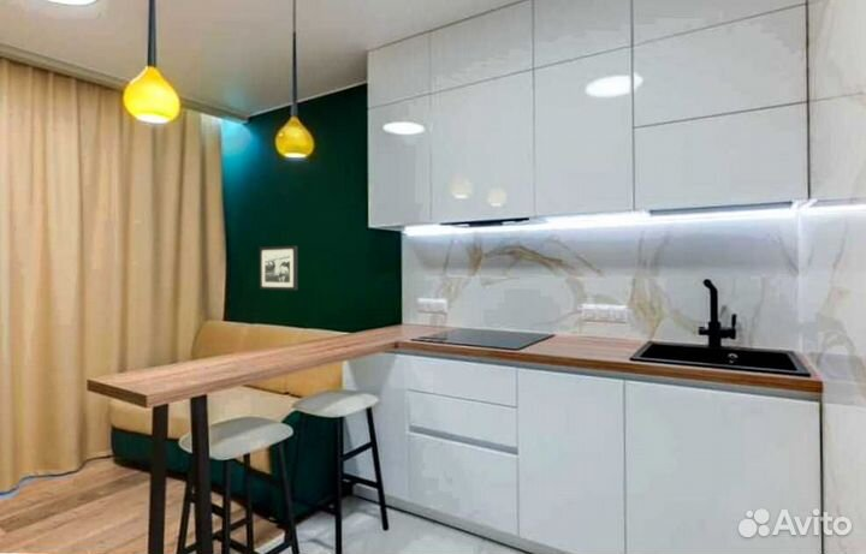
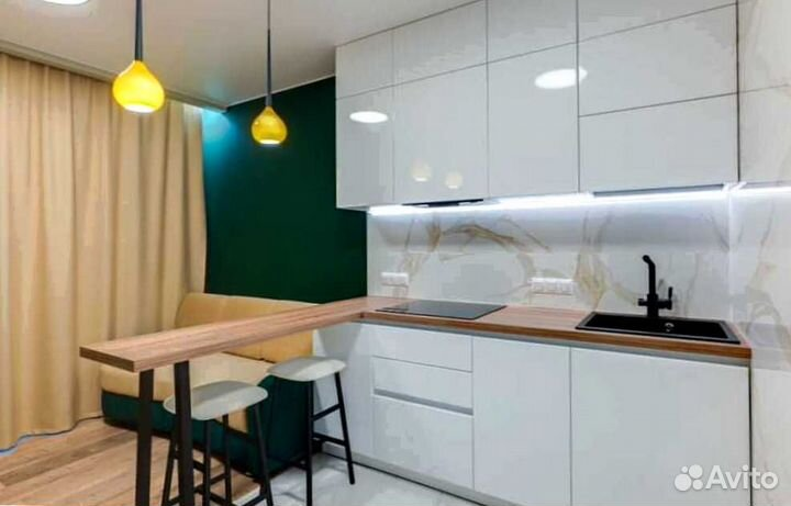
- picture frame (278, 268)
